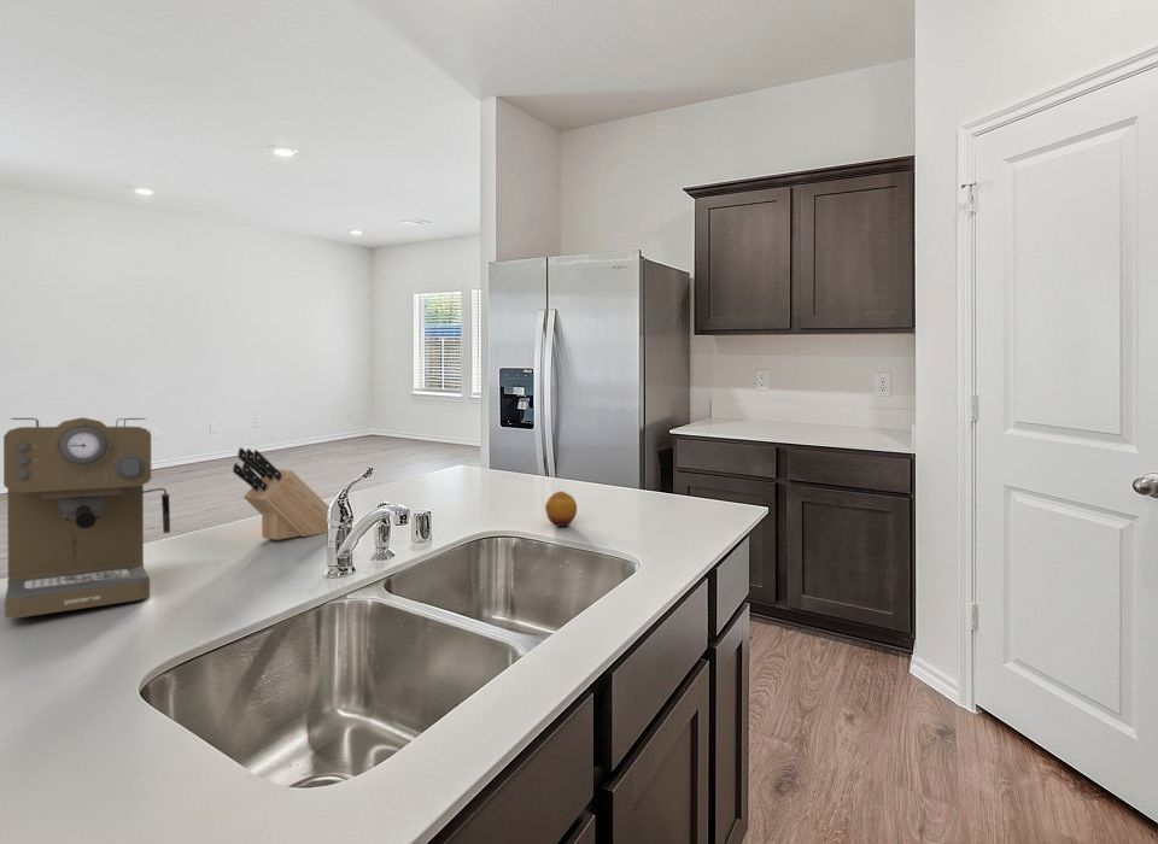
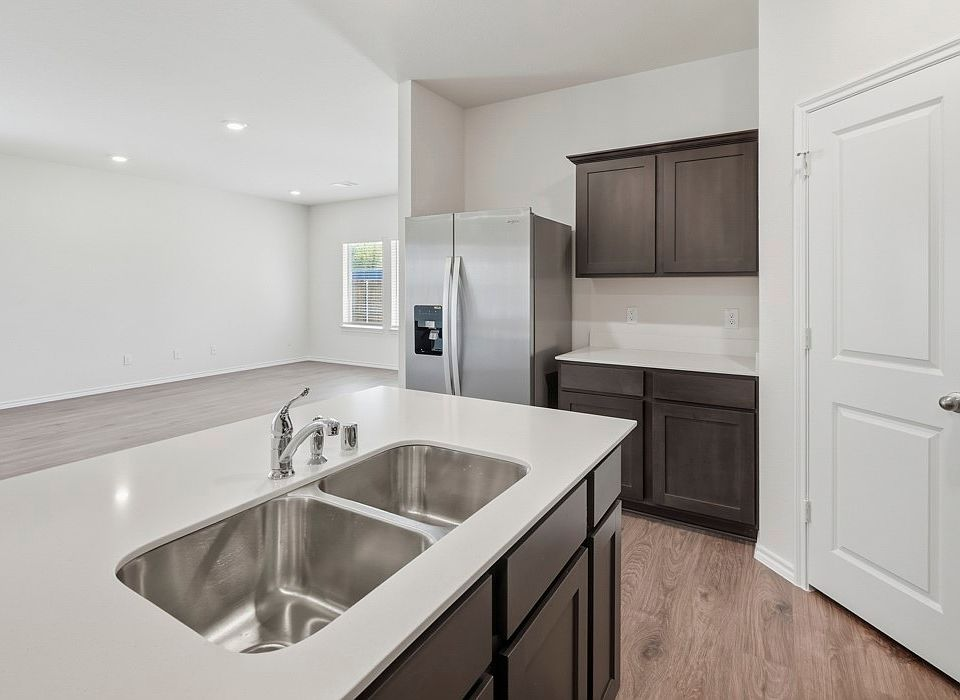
- knife block (291, 491)
- coffee maker (92, 505)
- fruit (561, 508)
